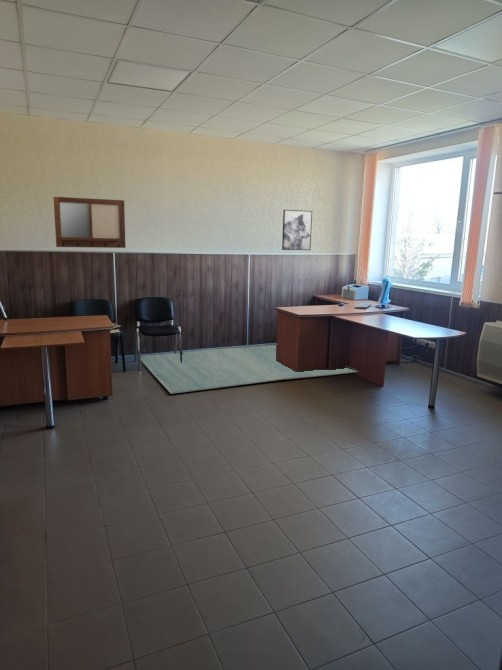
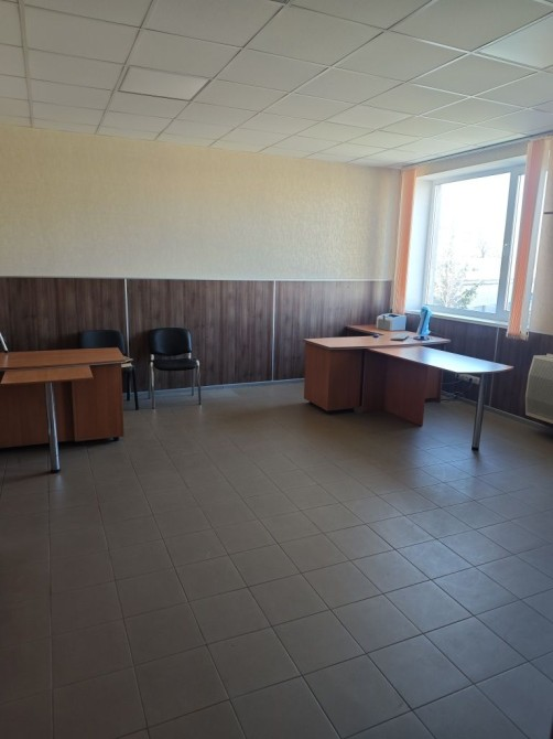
- rug (243, 363)
- wall art (297, 230)
- writing board (91, 223)
